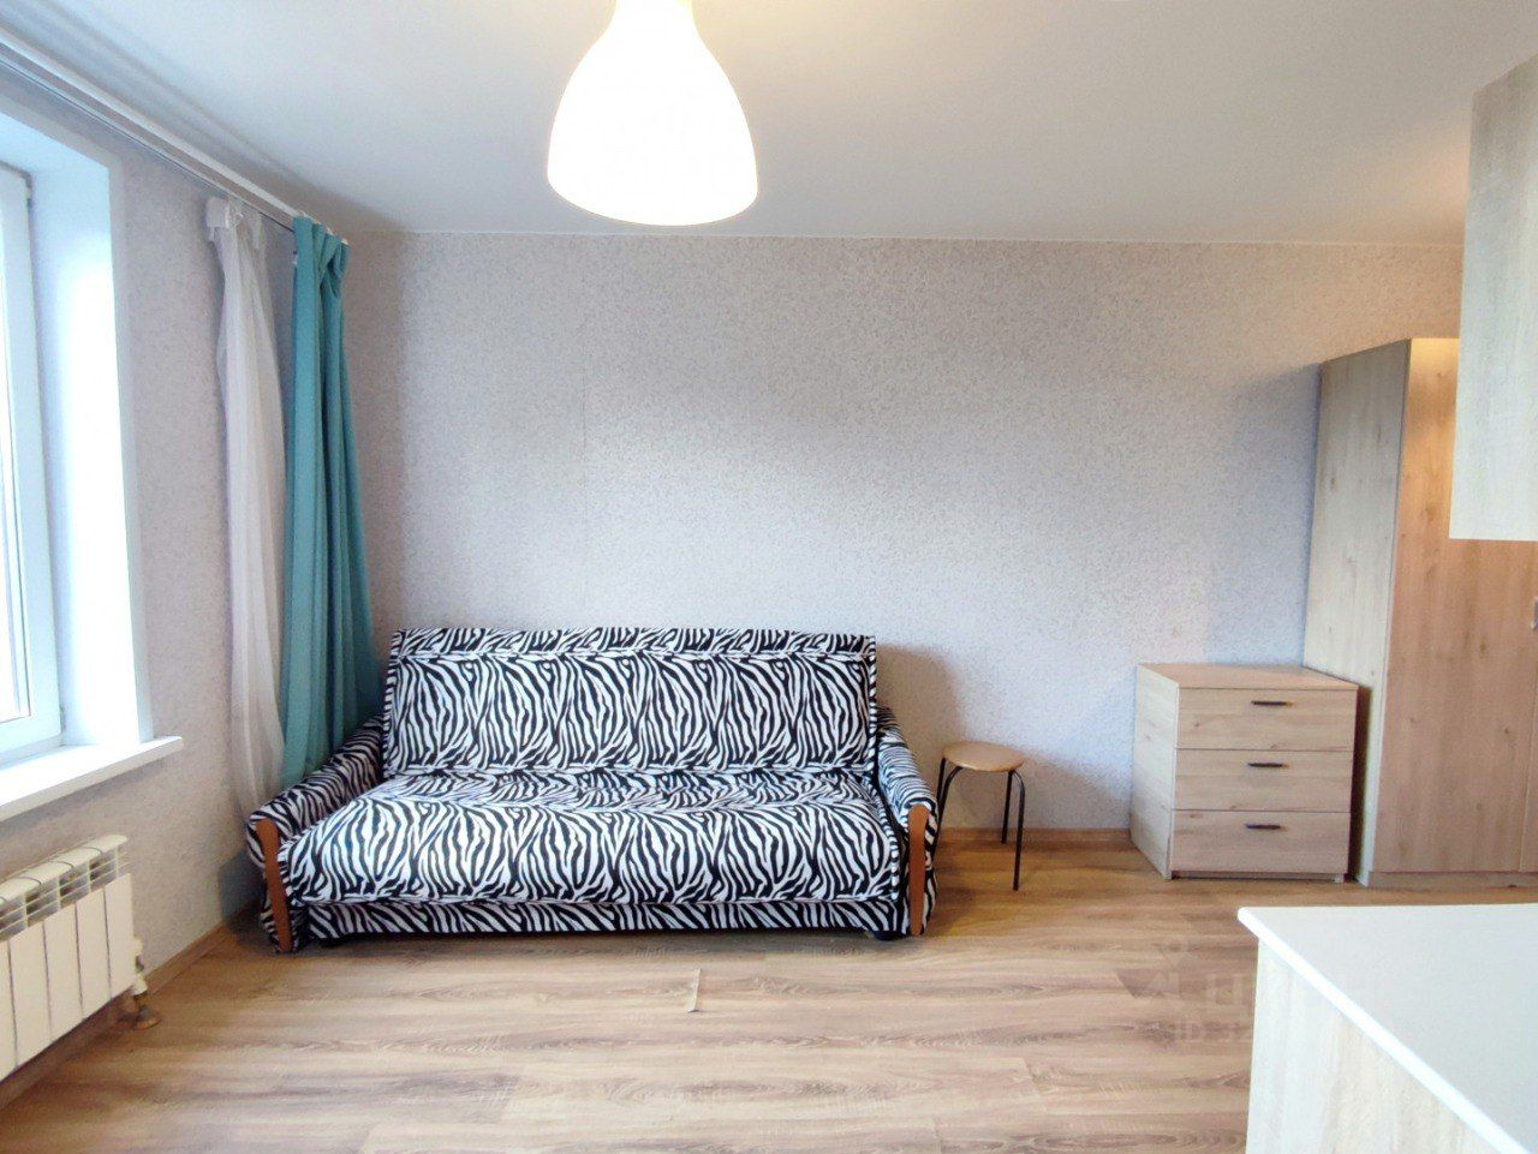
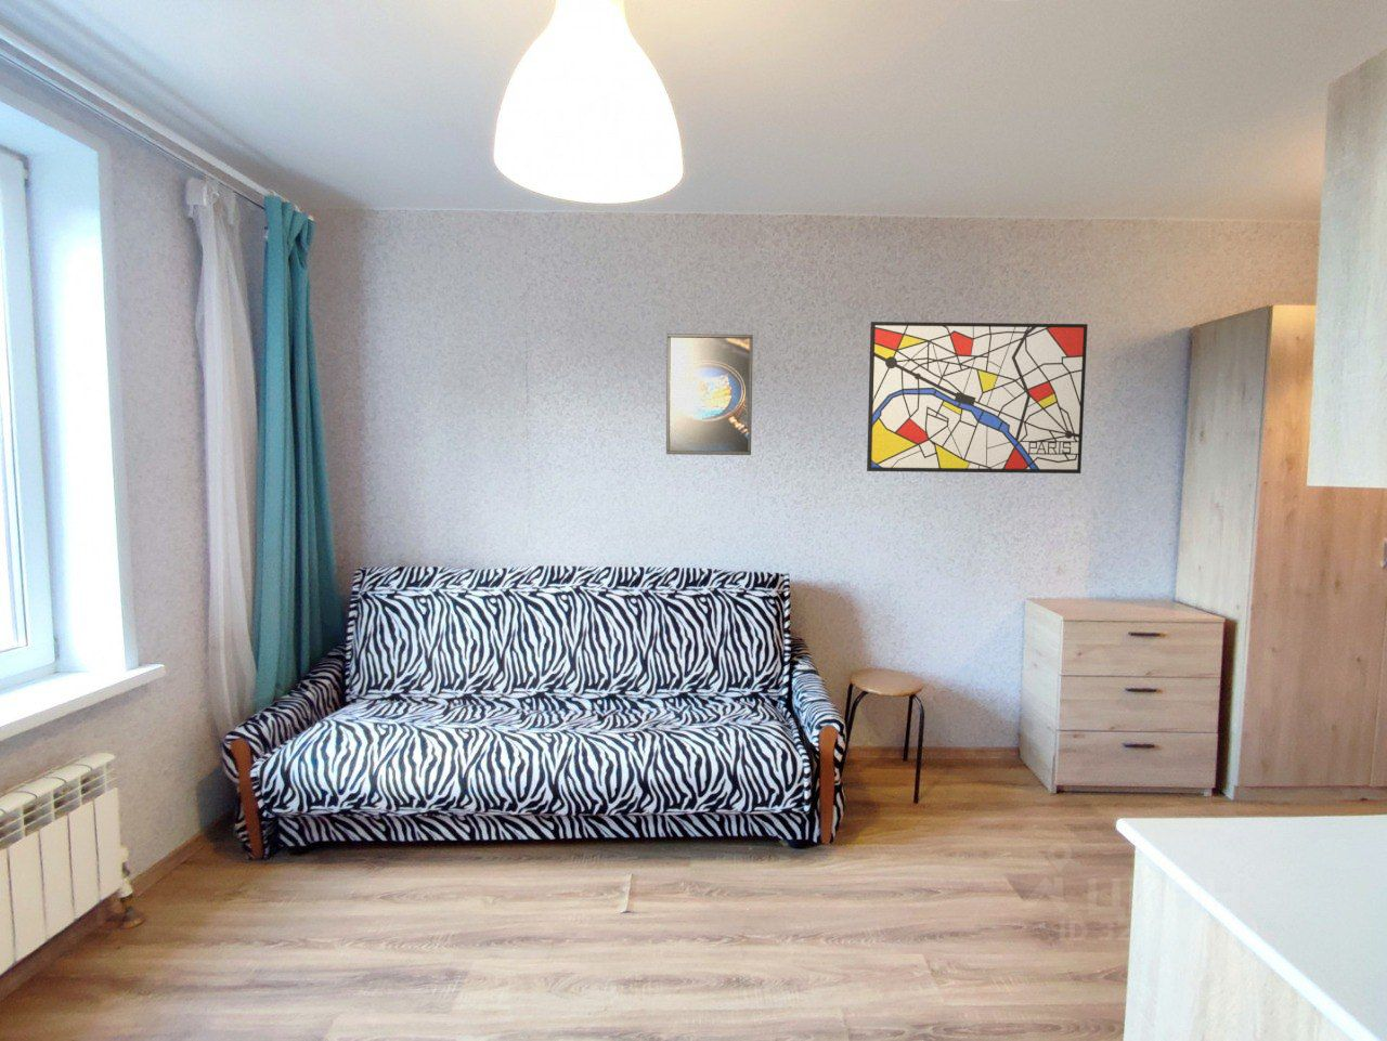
+ wall art (976, 398)
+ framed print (709, 395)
